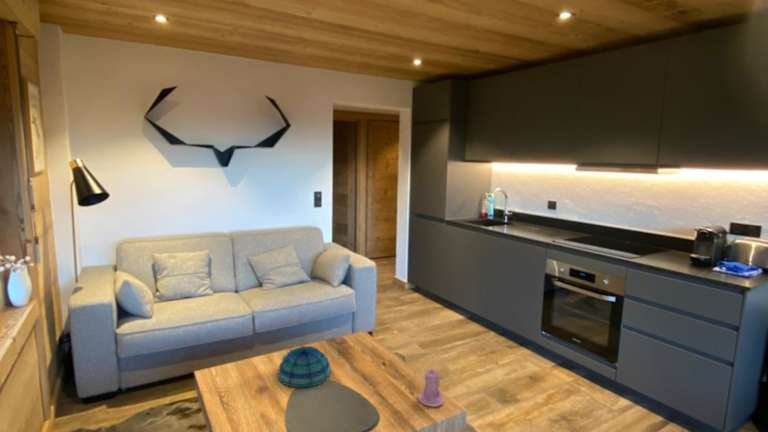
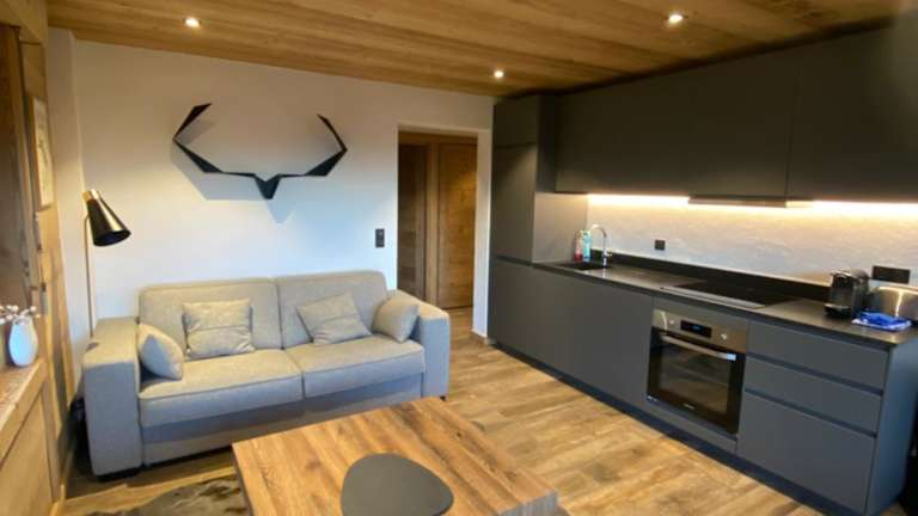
- candle (431, 383)
- decorative bowl (304, 361)
